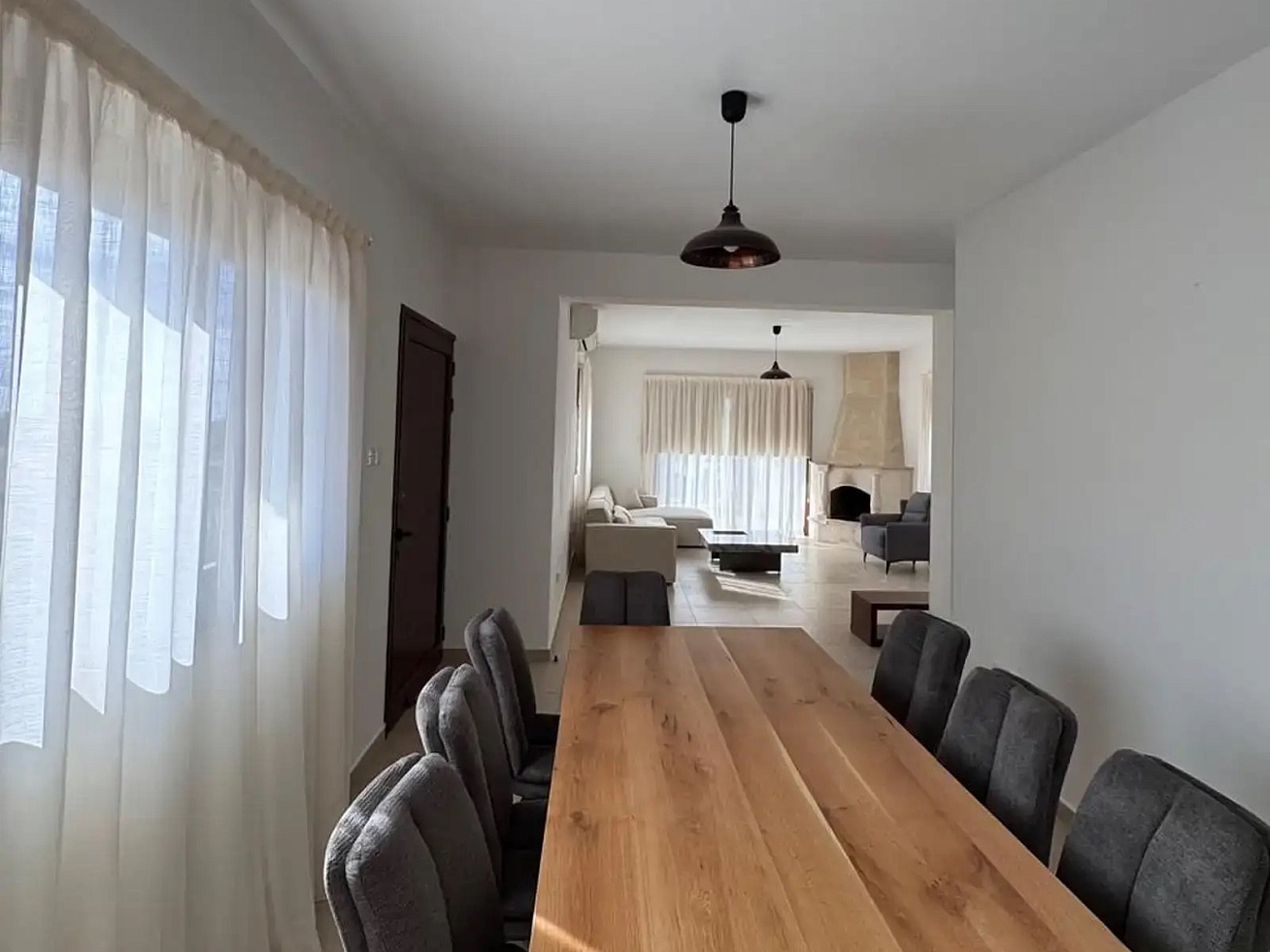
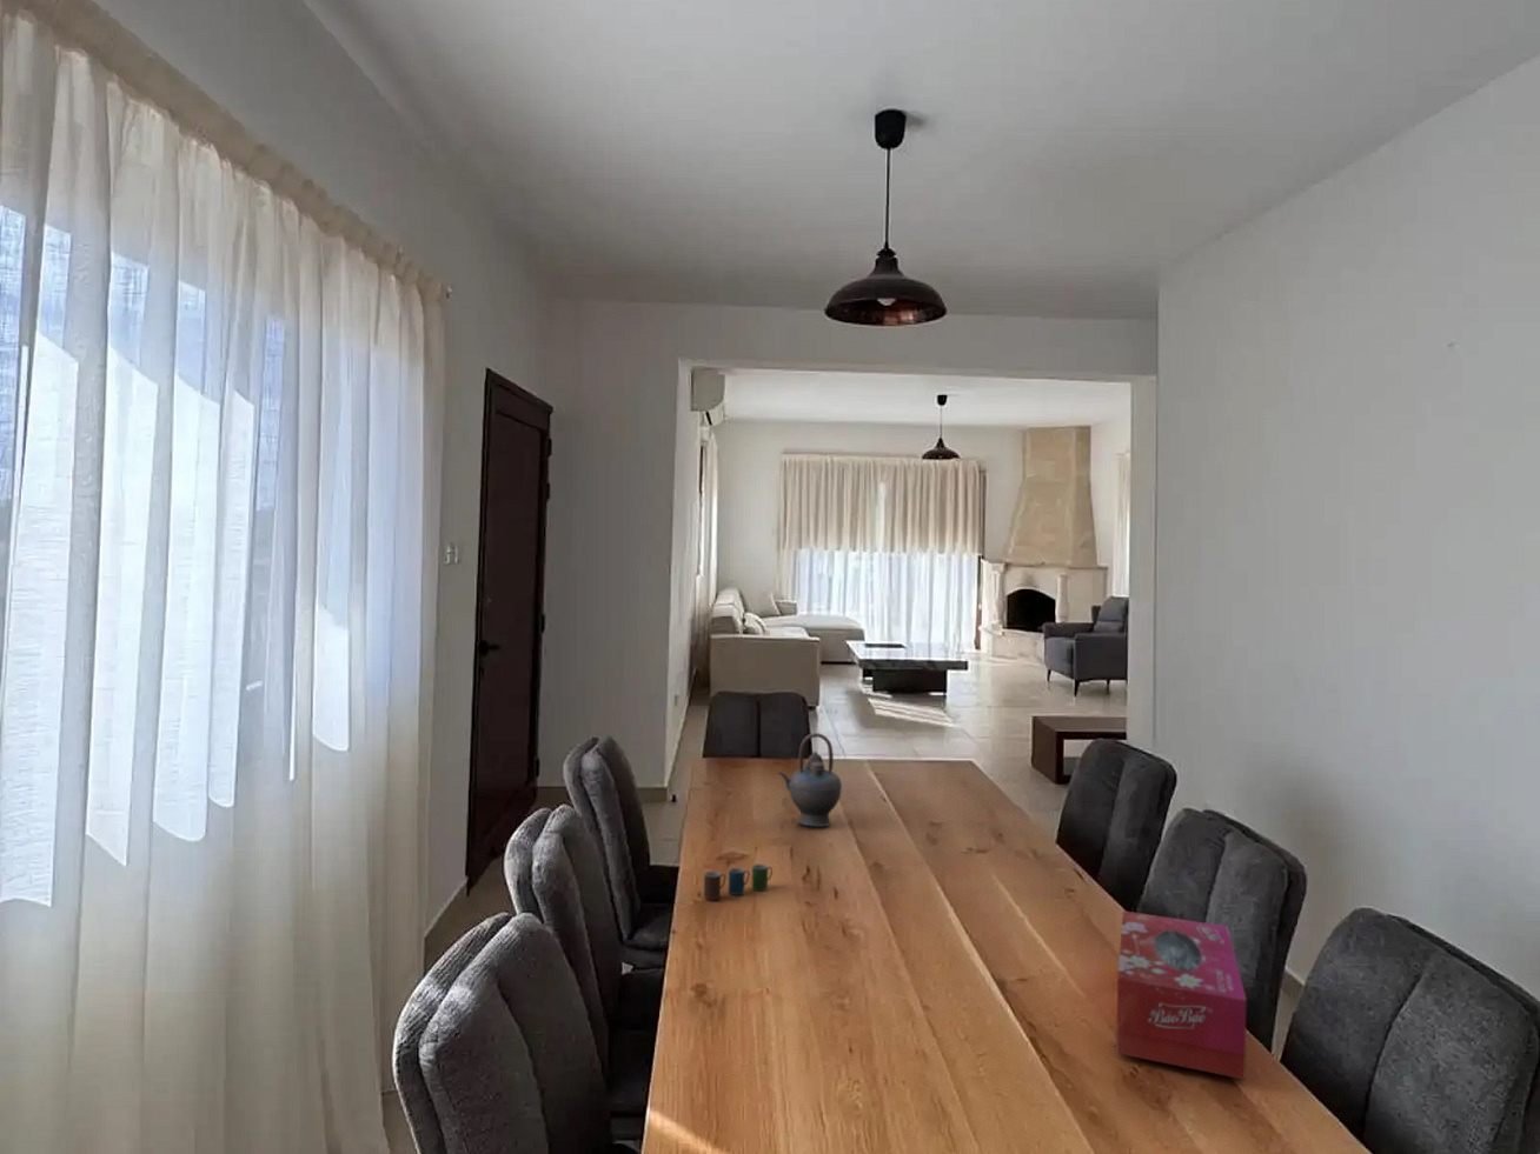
+ teapot (809, 777)
+ cup (740, 873)
+ tissue box (1176, 984)
